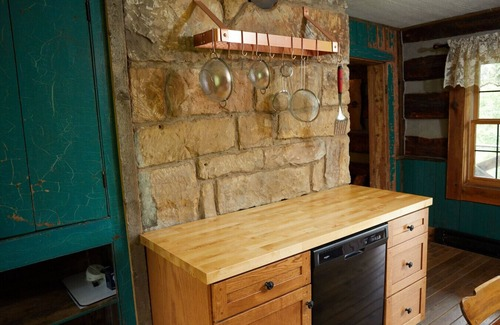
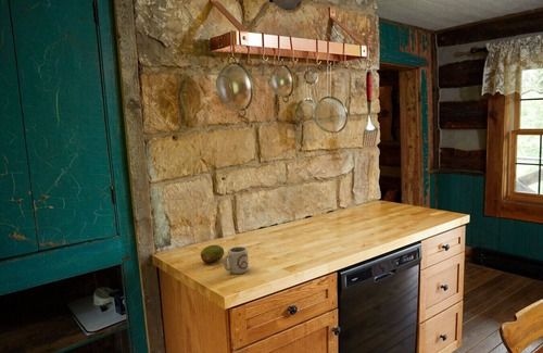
+ fruit (212, 253)
+ cup (235, 261)
